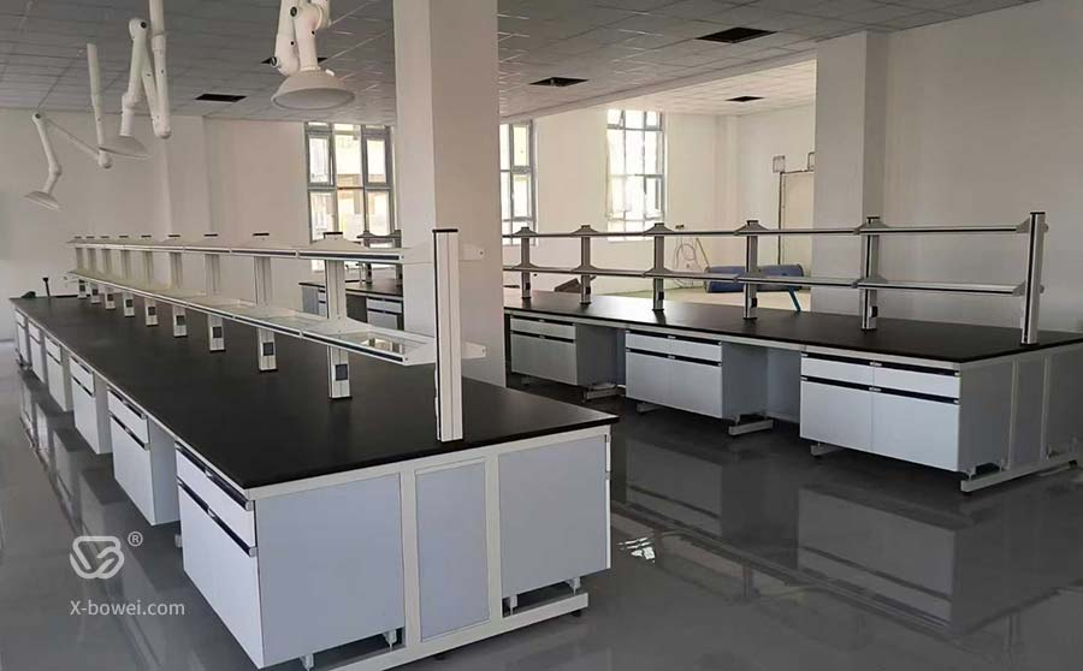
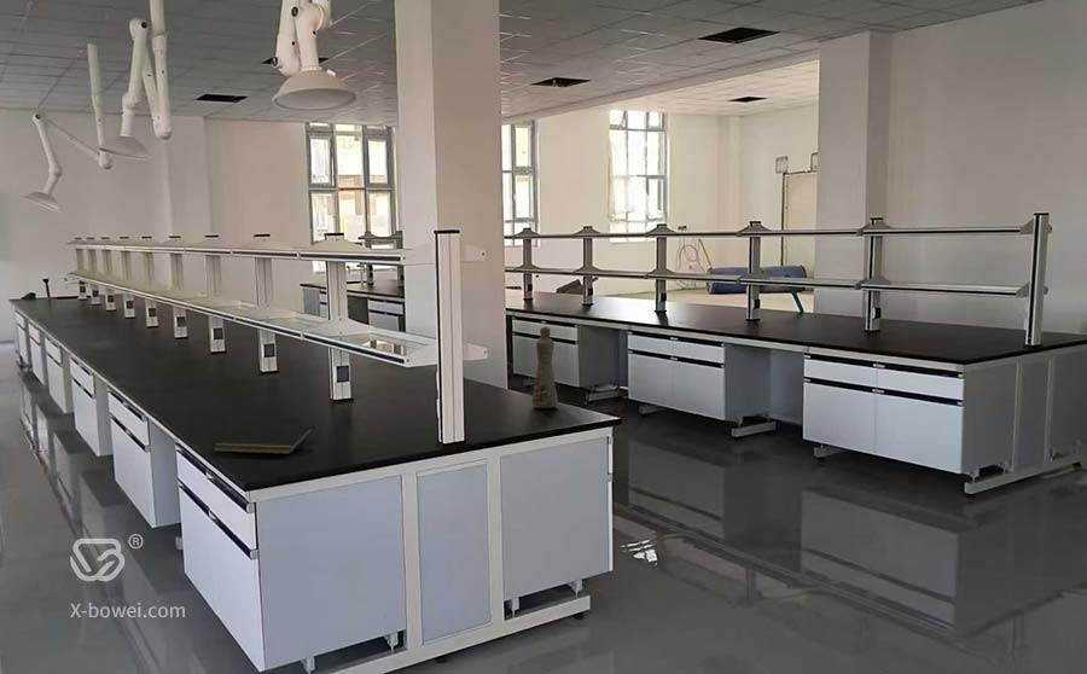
+ notepad (265, 437)
+ bottle (545, 366)
